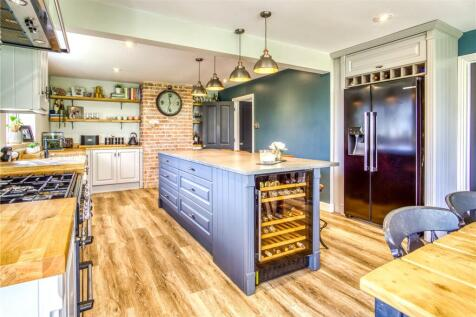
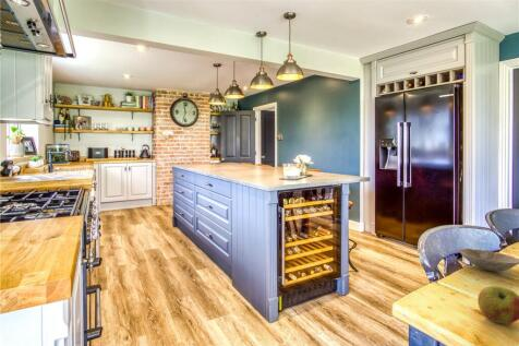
+ apple (499, 305)
+ bowl (487, 261)
